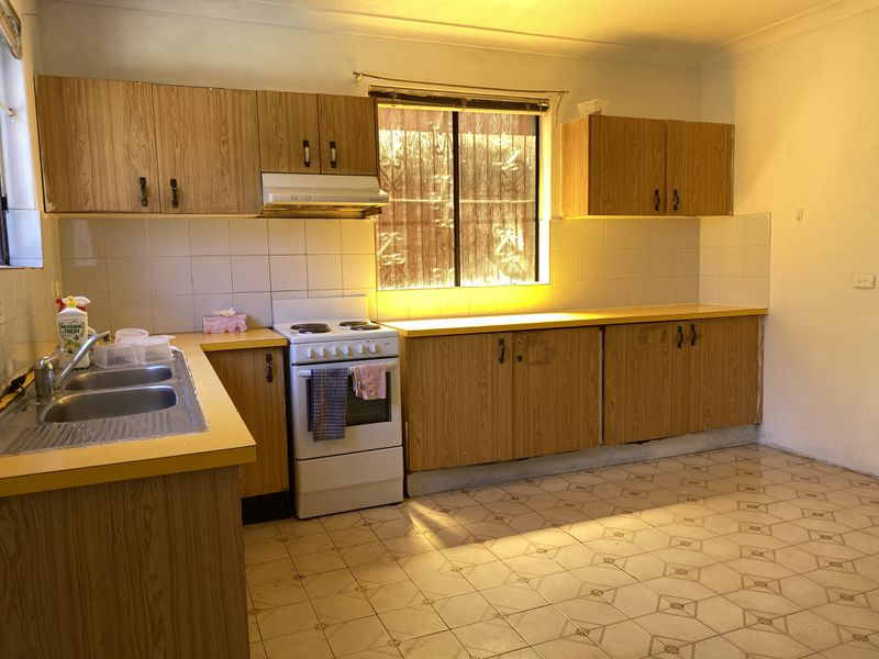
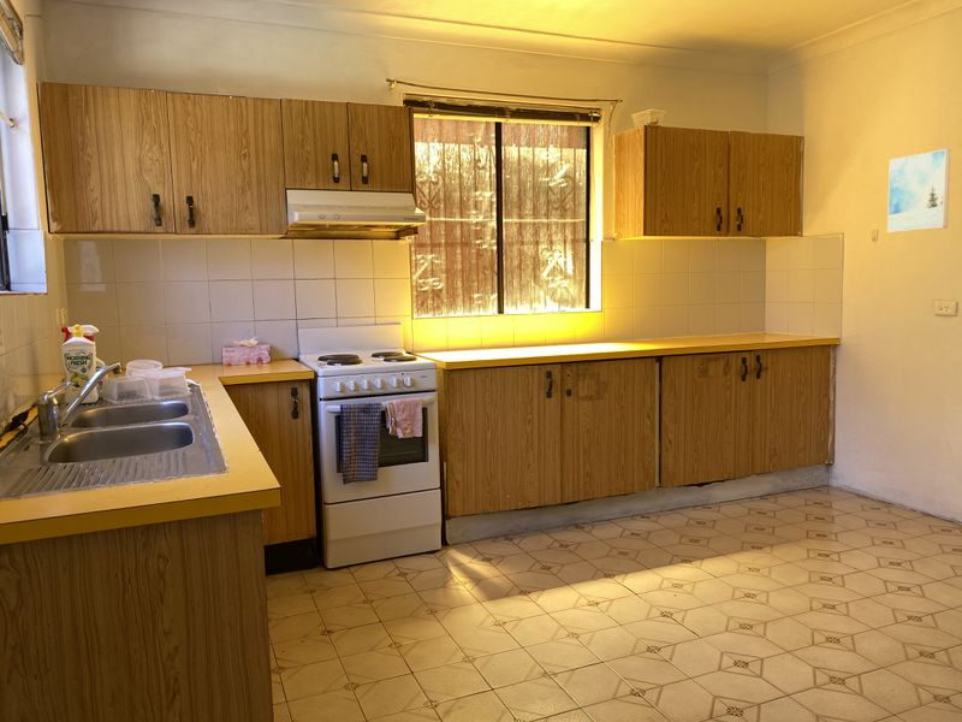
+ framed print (918, 193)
